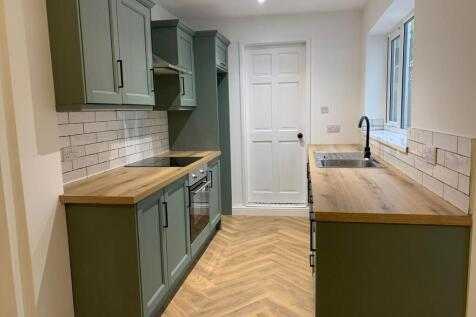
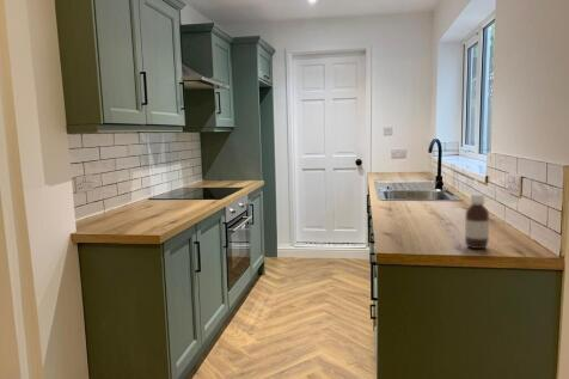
+ bottle (477, 220)
